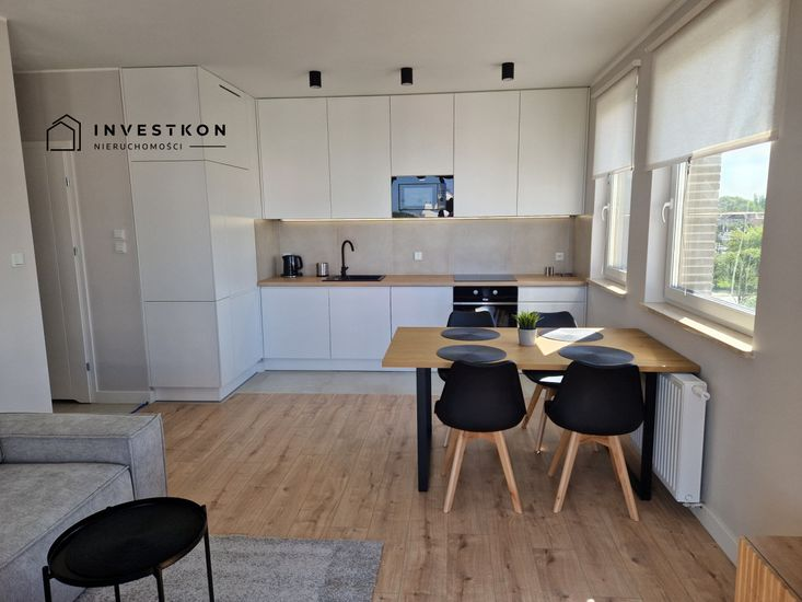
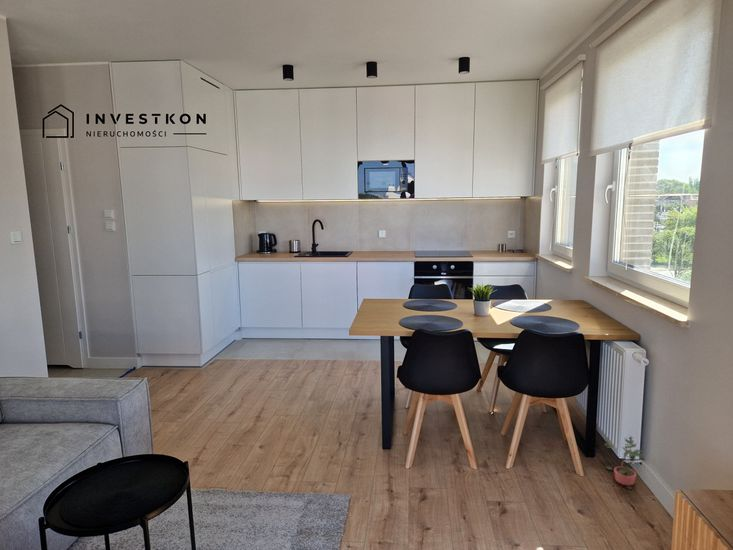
+ potted plant (623, 457)
